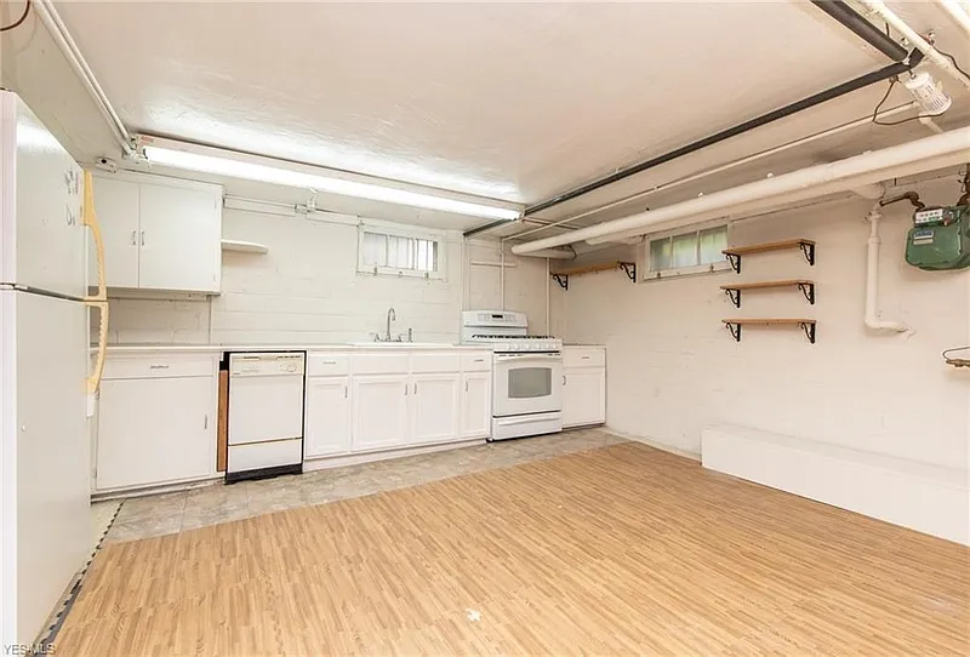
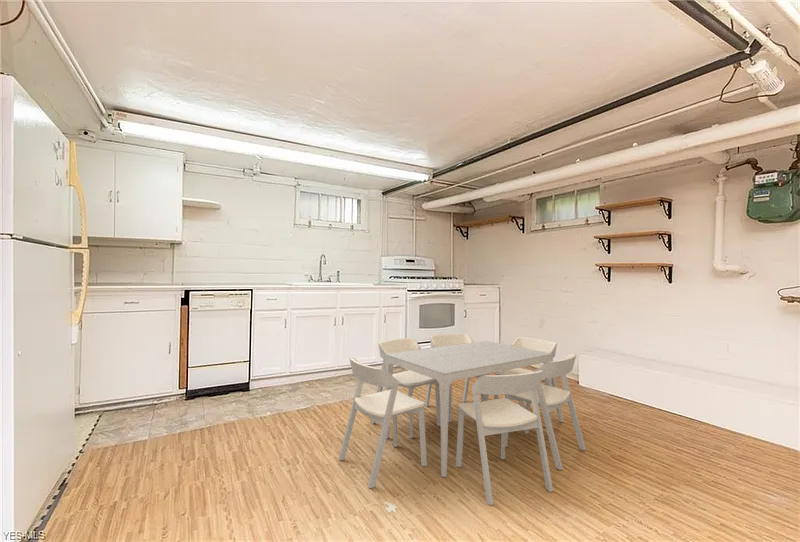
+ dining set (466, 394)
